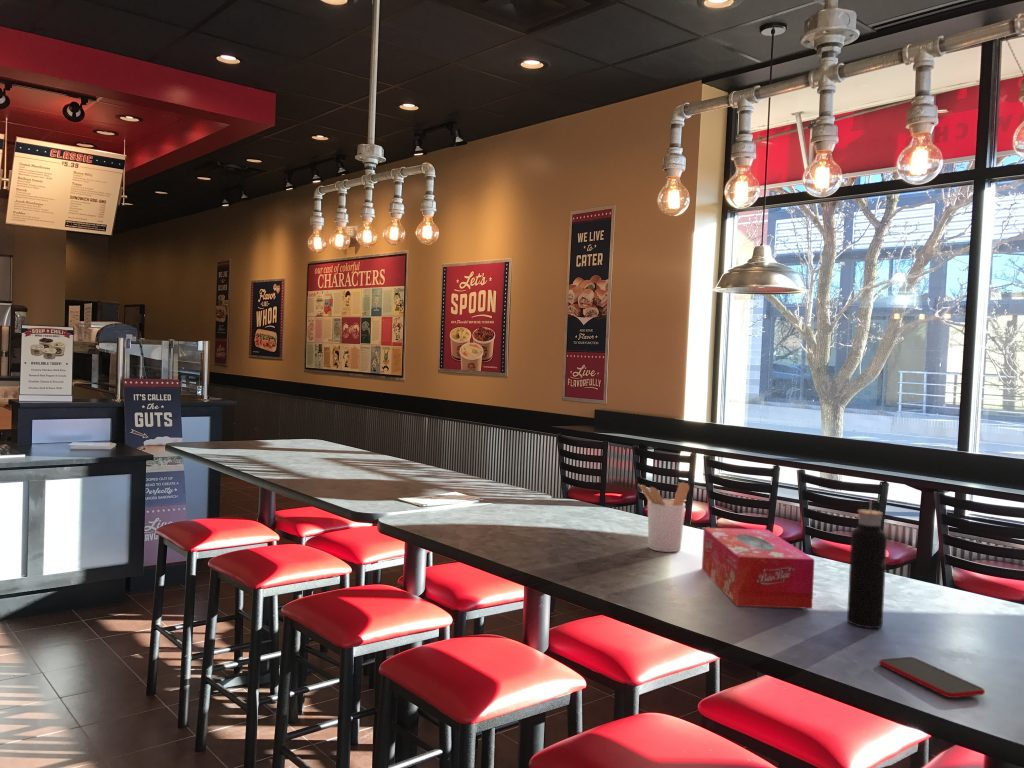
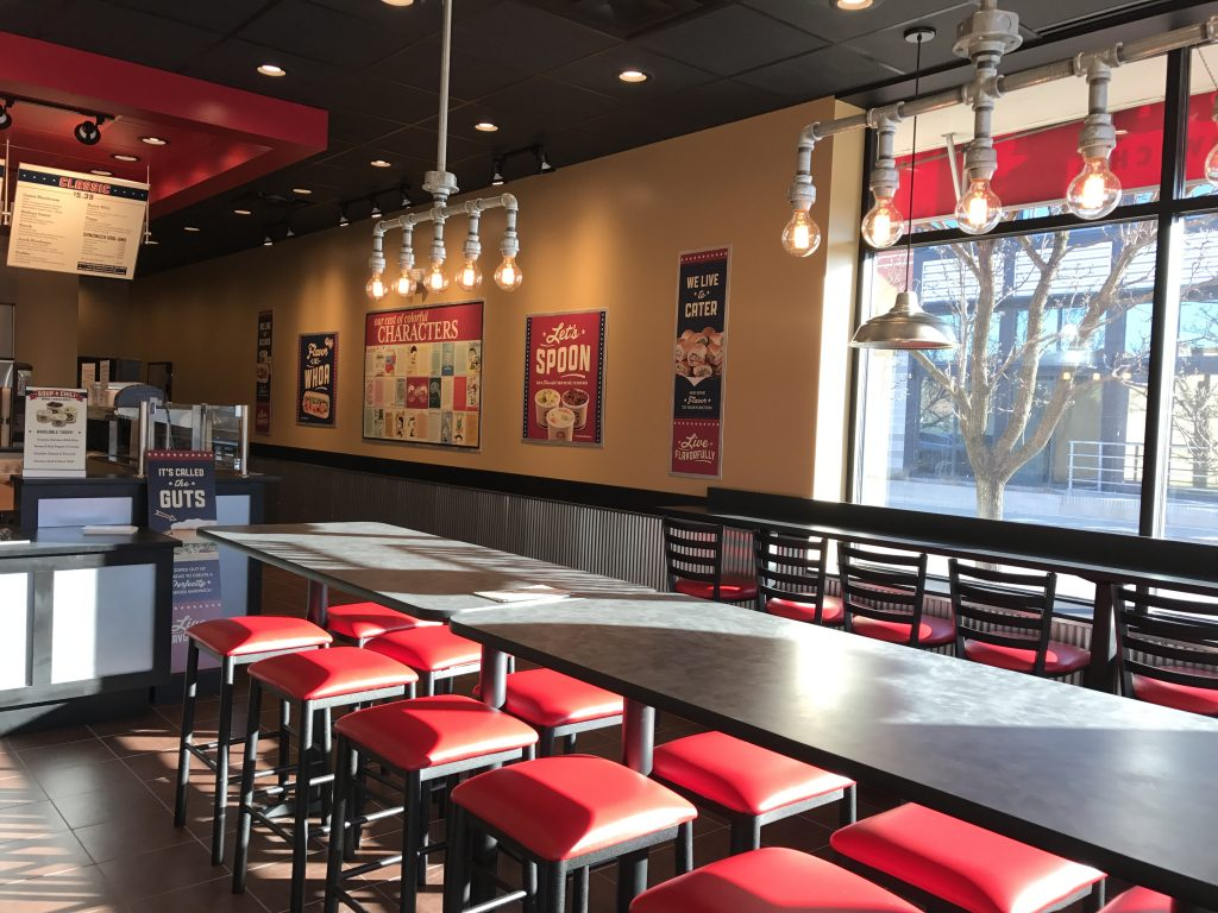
- tissue box (753, 564)
- water bottle (867, 561)
- smartphone (929, 676)
- utensil holder (660, 514)
